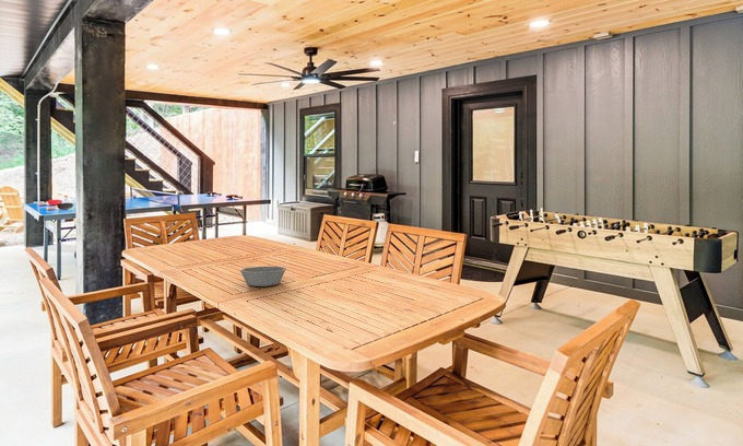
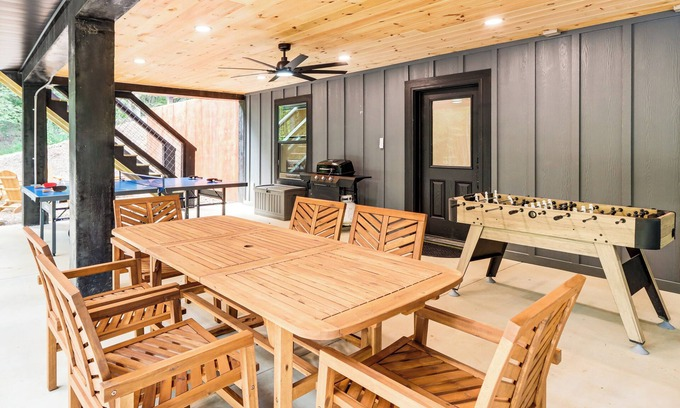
- bowl (263, 275)
